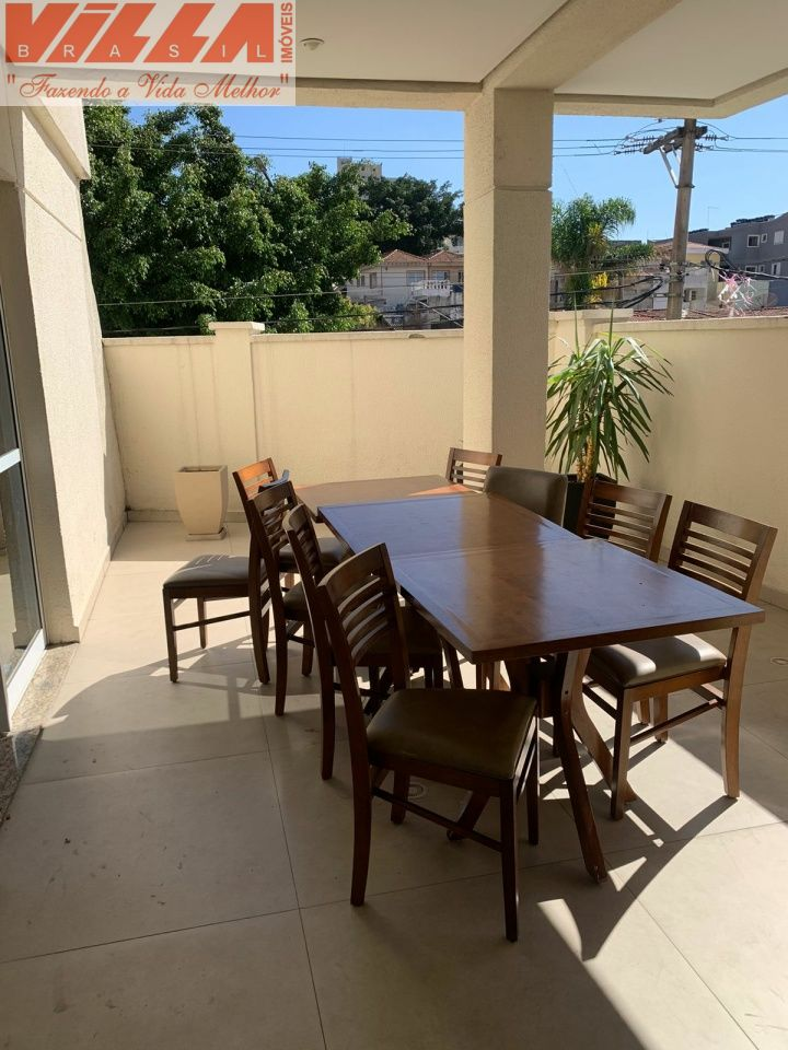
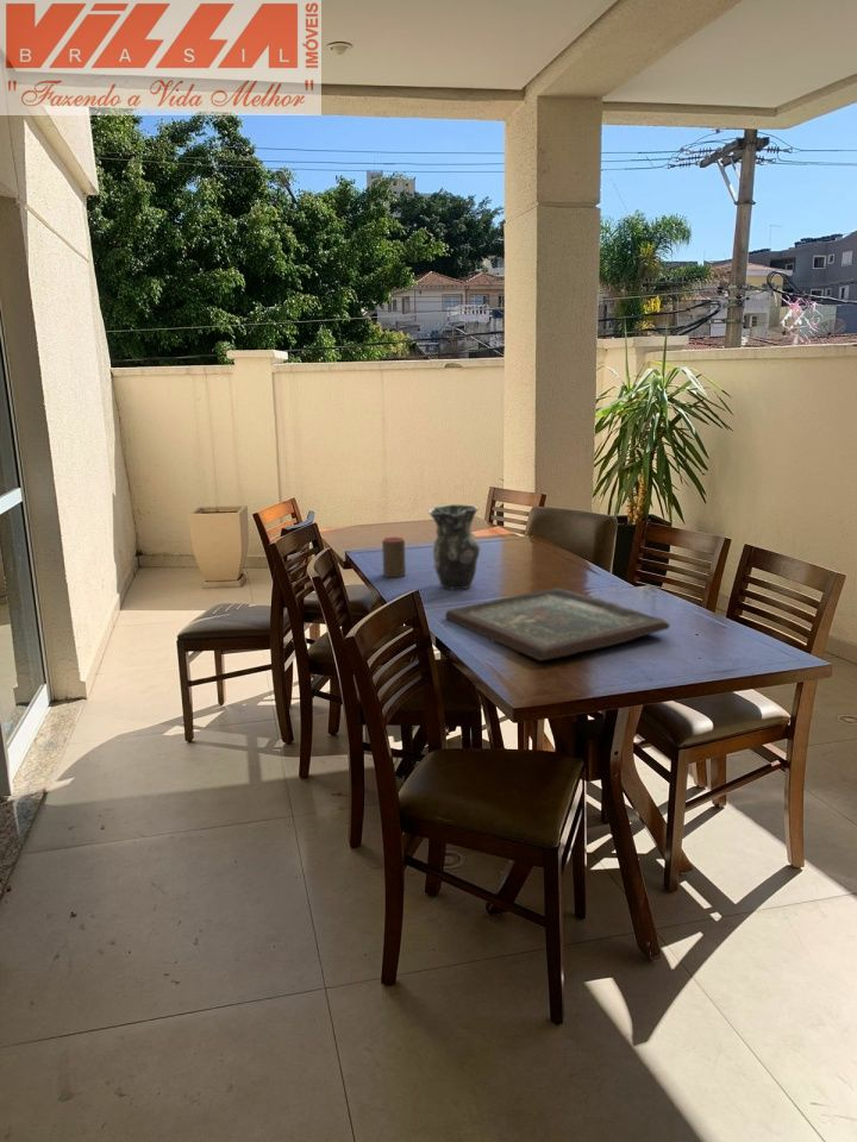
+ board game (552, 619)
+ cup (394, 557)
+ vase (456, 546)
